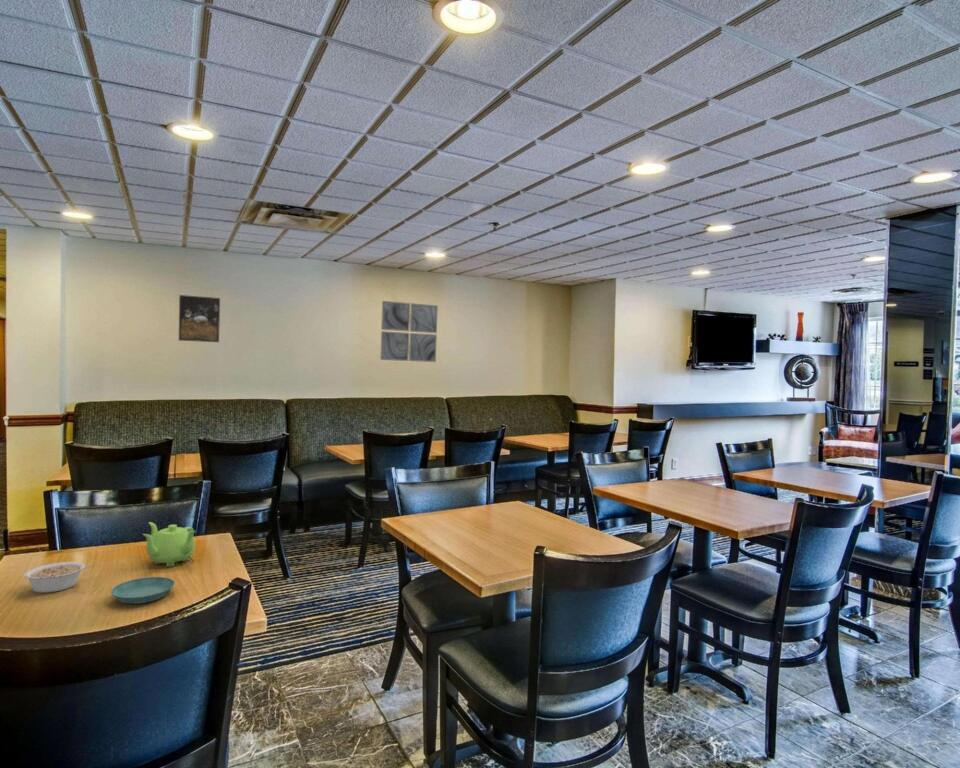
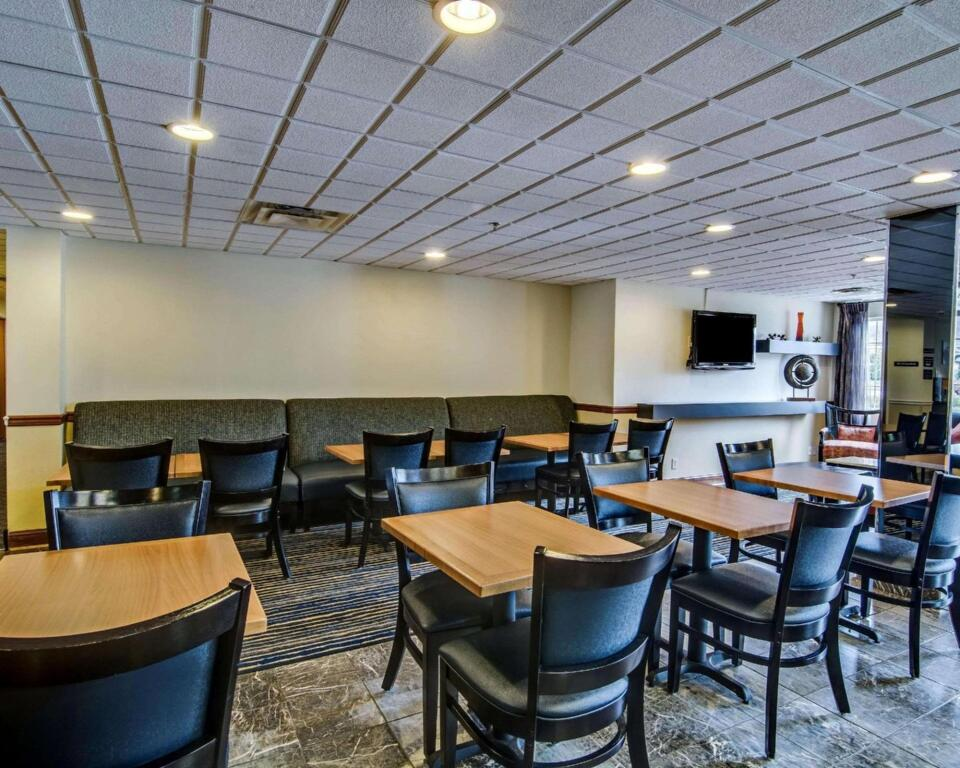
- legume (57, 576)
- teapot (169, 544)
- wall art (410, 331)
- saucer (143, 591)
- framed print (199, 319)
